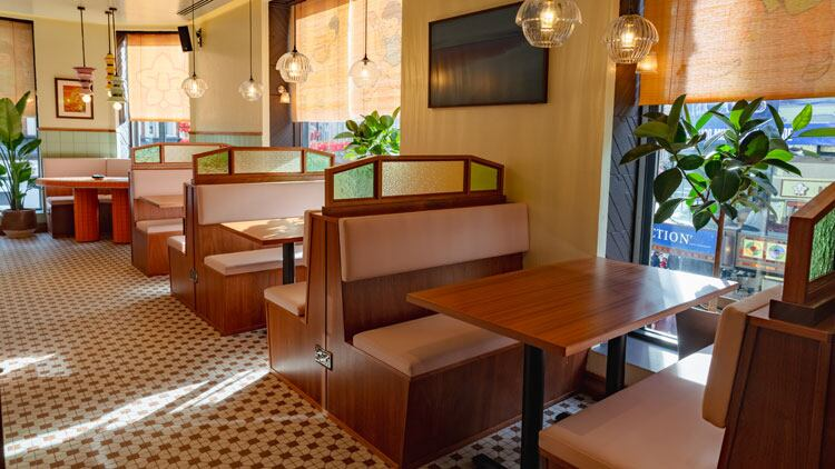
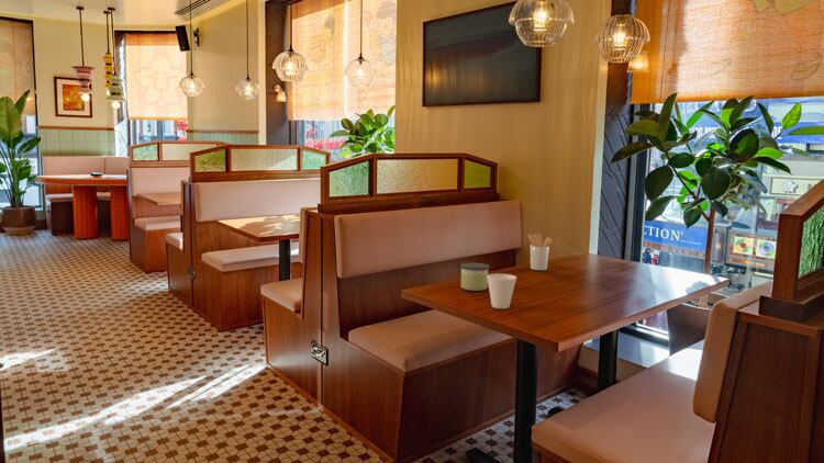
+ utensil holder (537, 250)
+ cup (501, 291)
+ candle (474, 276)
